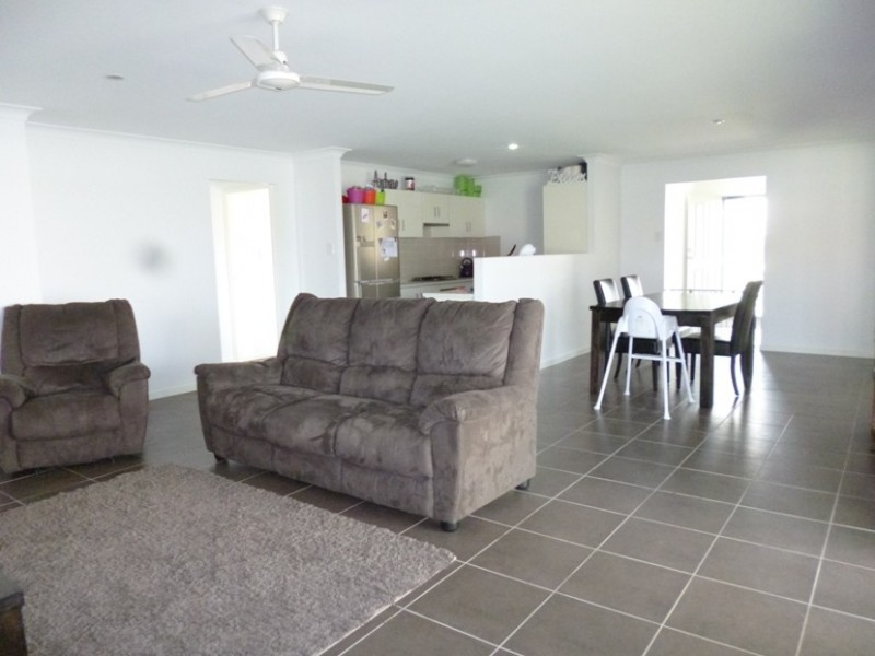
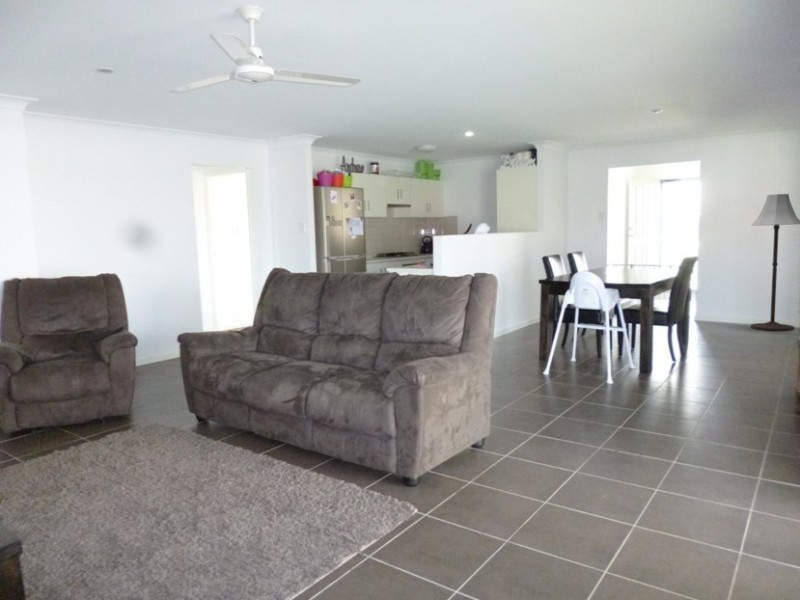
+ floor lamp (775, 262)
